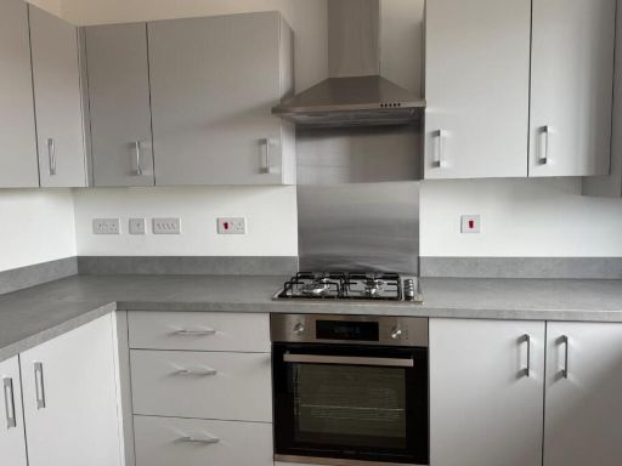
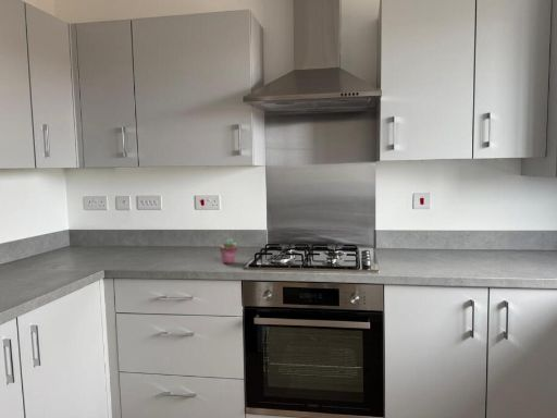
+ potted succulent (228, 250)
